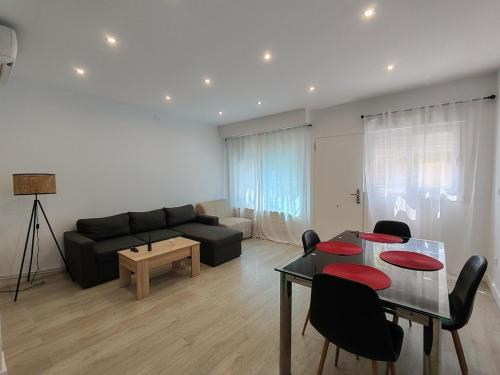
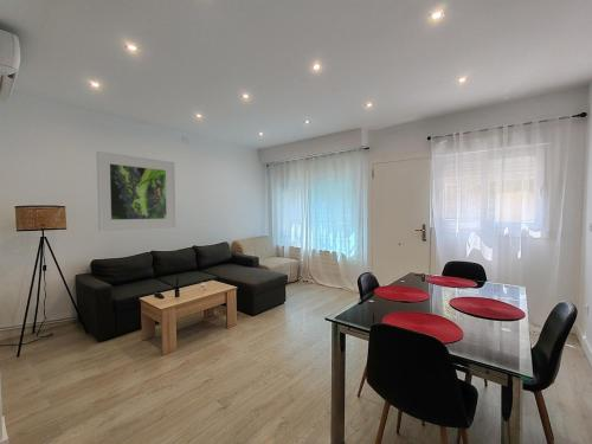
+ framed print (140, 193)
